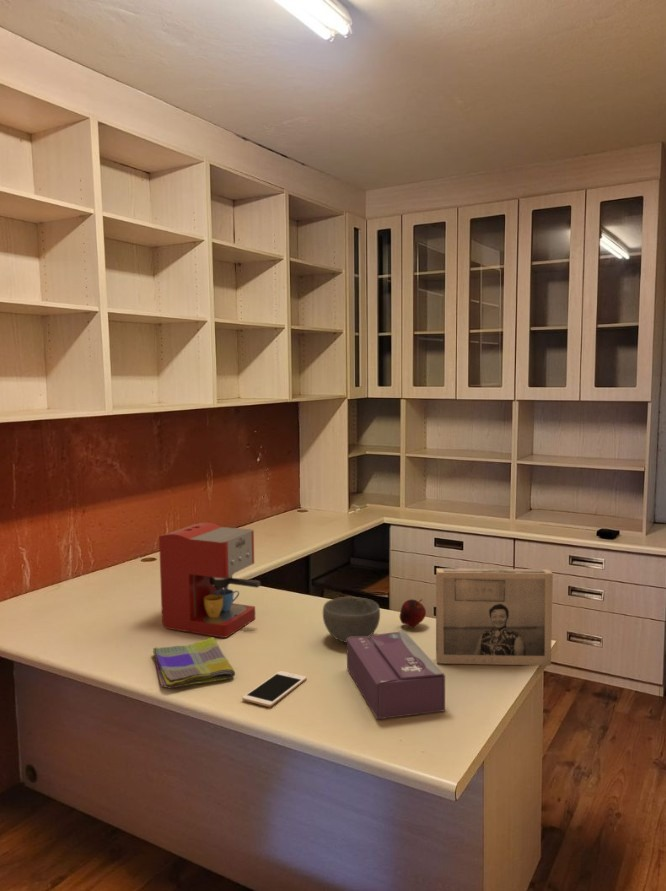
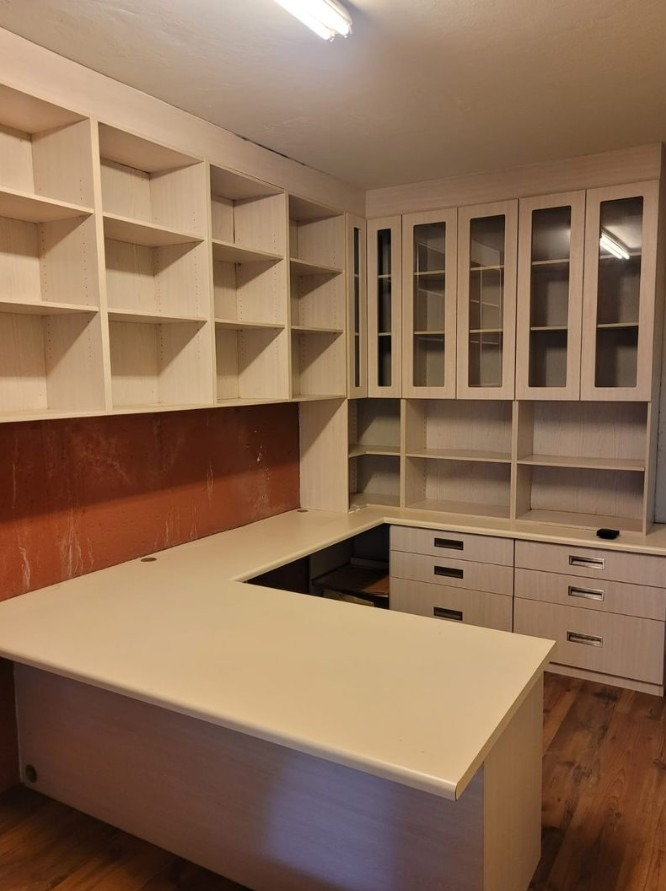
- apple (412, 613)
- dish towel (192, 661)
- coffee maker (208, 576)
- tissue box (392, 671)
- photo frame (493, 616)
- cell phone (275, 687)
- bowl (351, 622)
